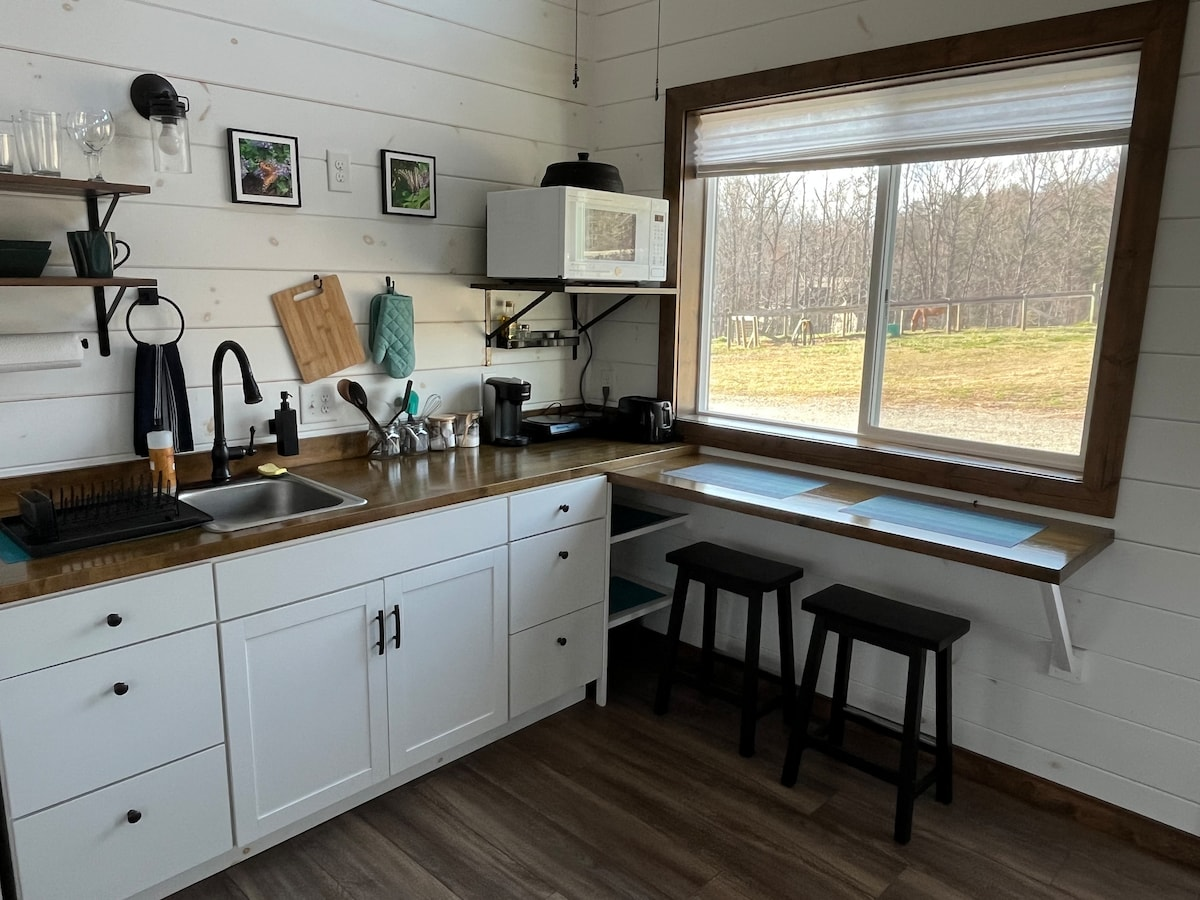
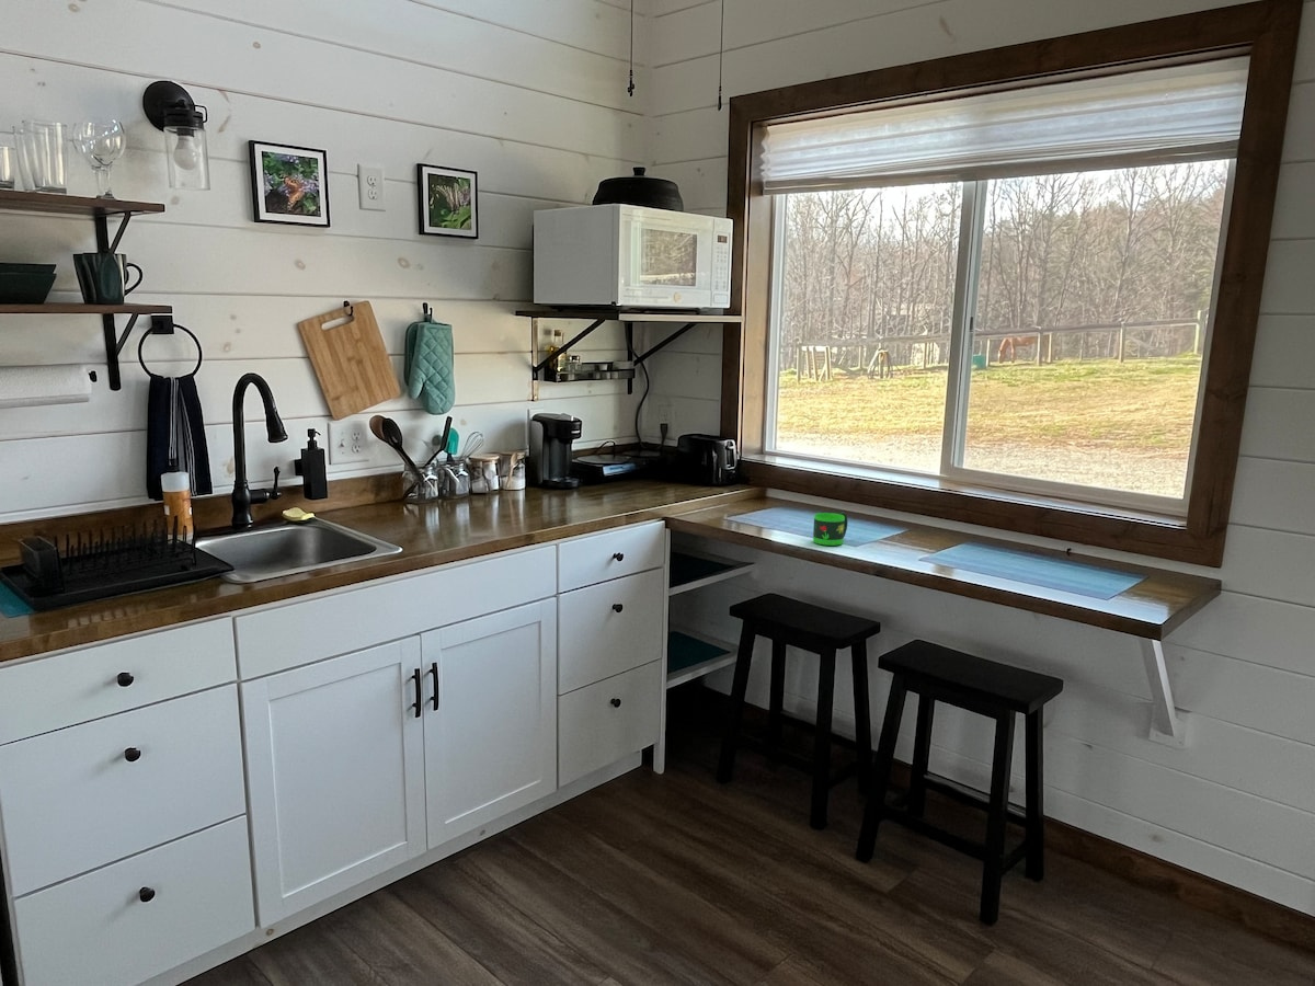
+ mug (833, 527)
